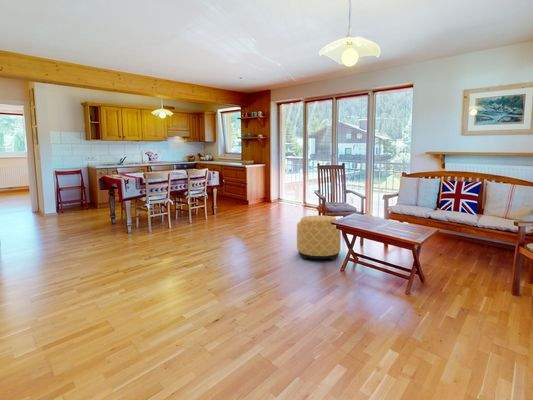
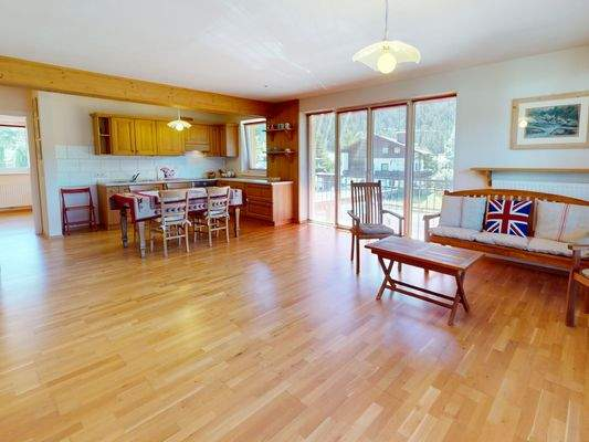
- ottoman (318, 236)
